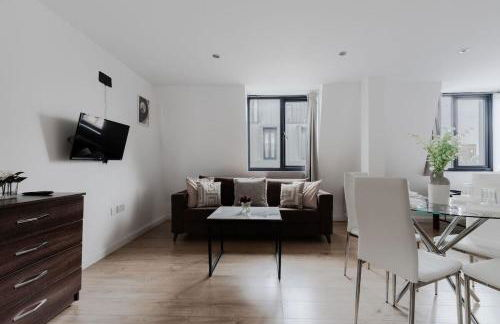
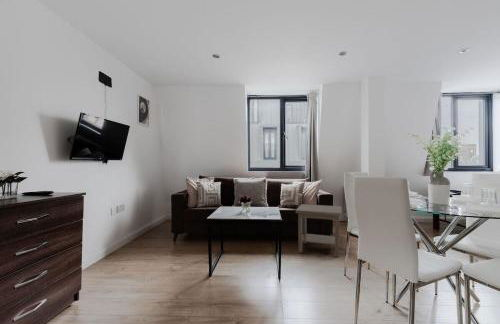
+ side table (319, 235)
